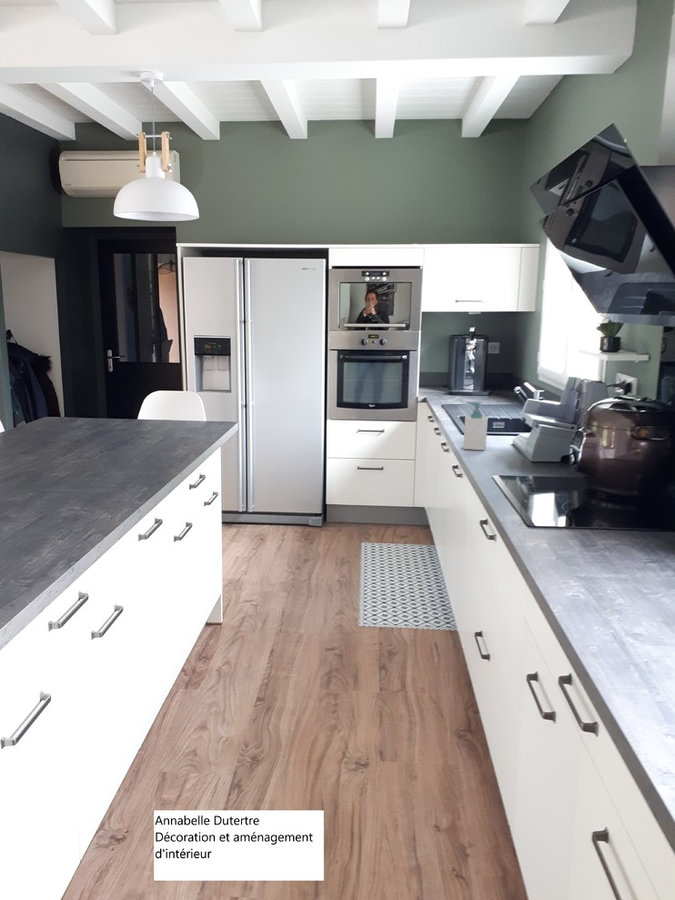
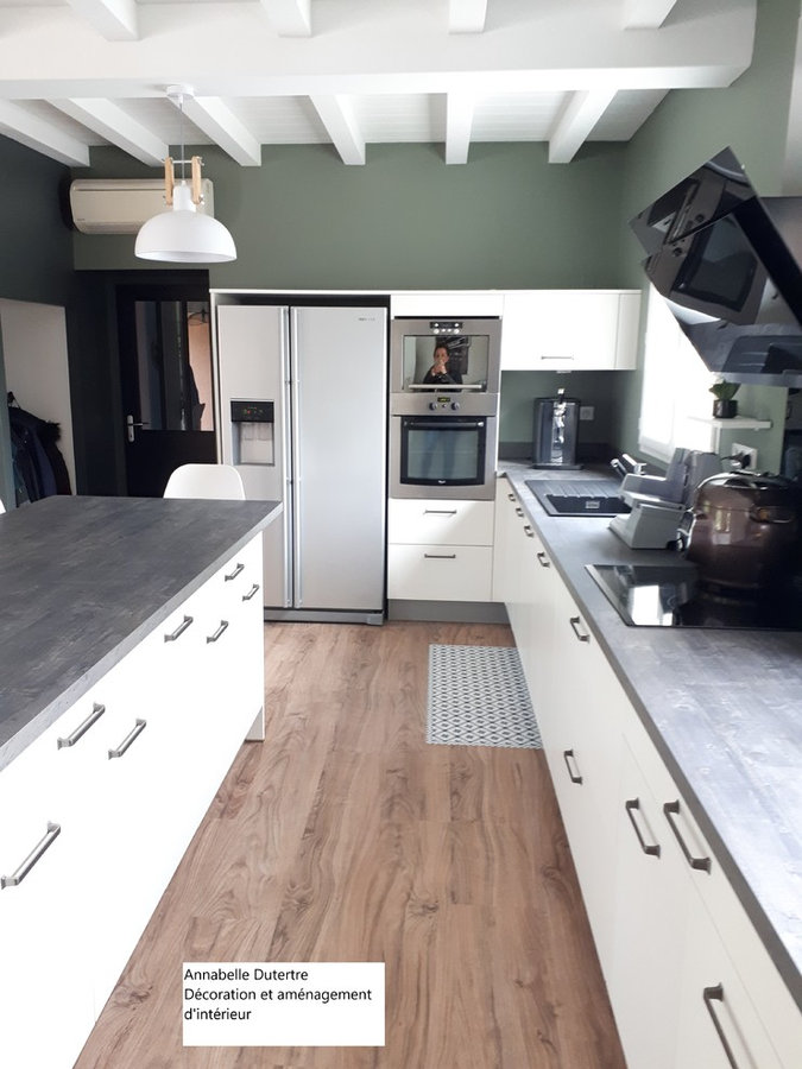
- soap bottle (475, 425)
